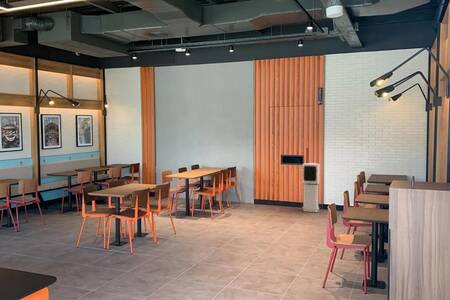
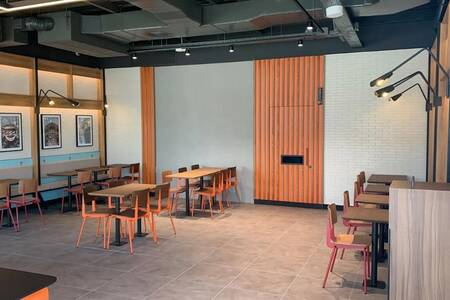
- air purifier (311, 187)
